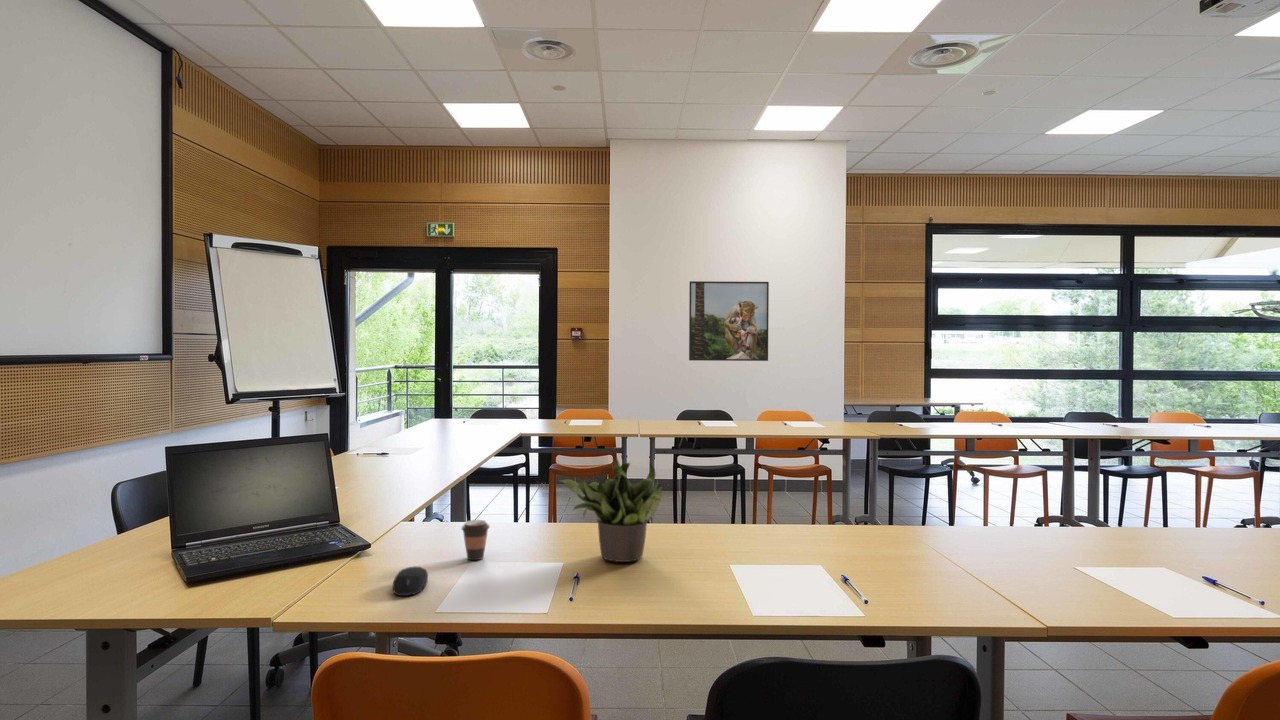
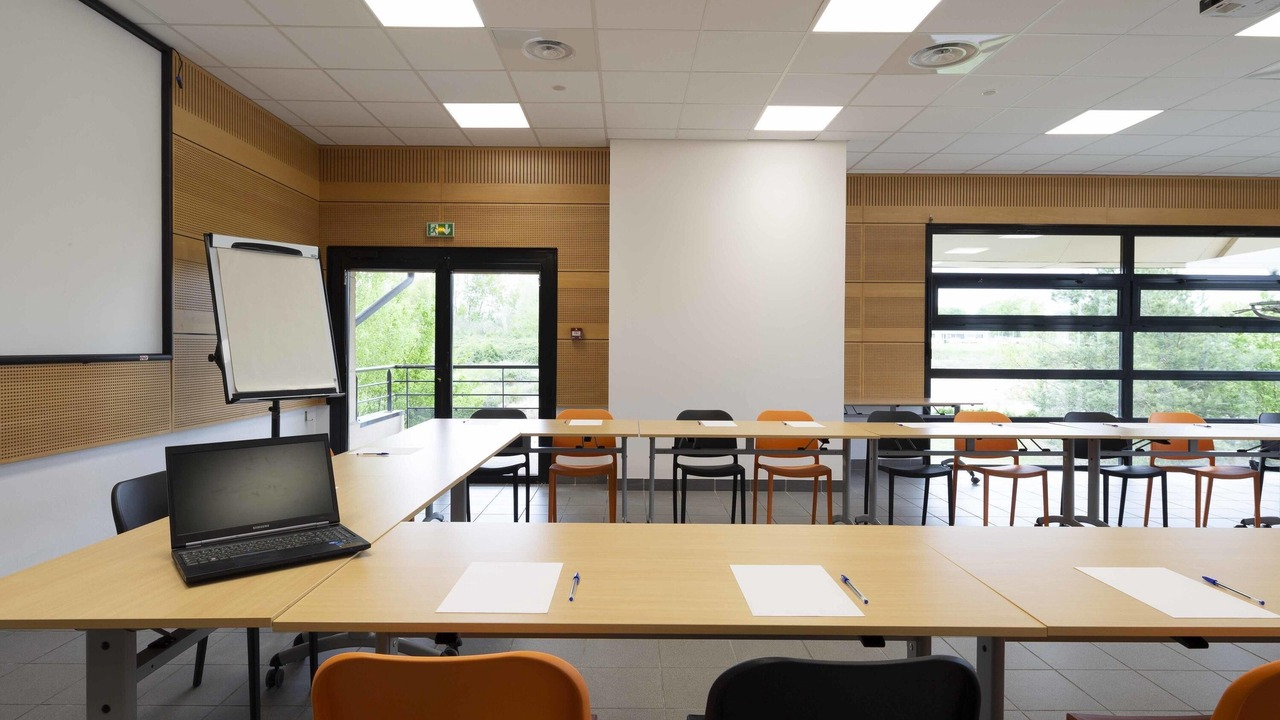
- coffee cup (475, 540)
- potted plant (610, 505)
- computer mouse (410, 579)
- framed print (728, 321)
